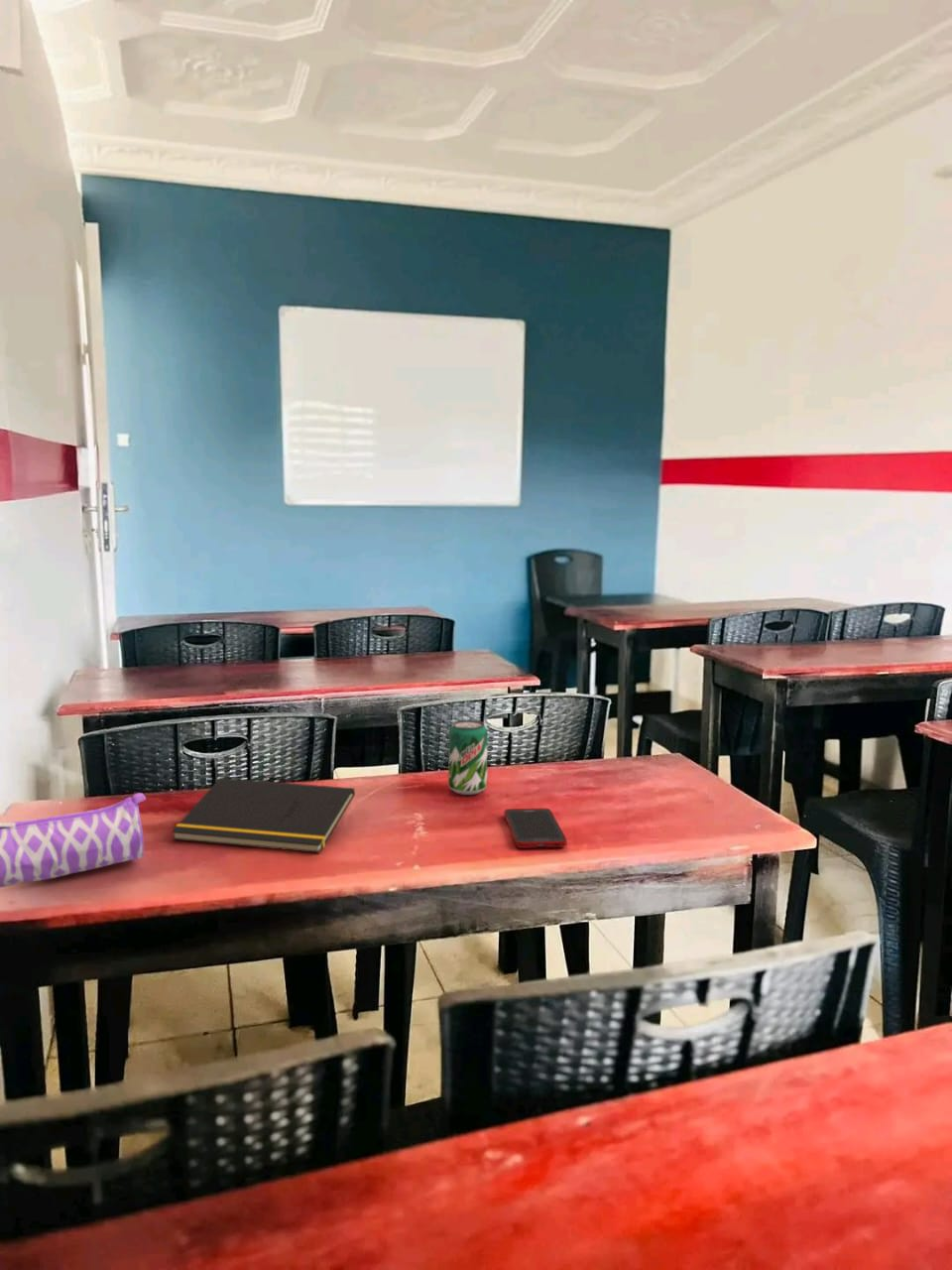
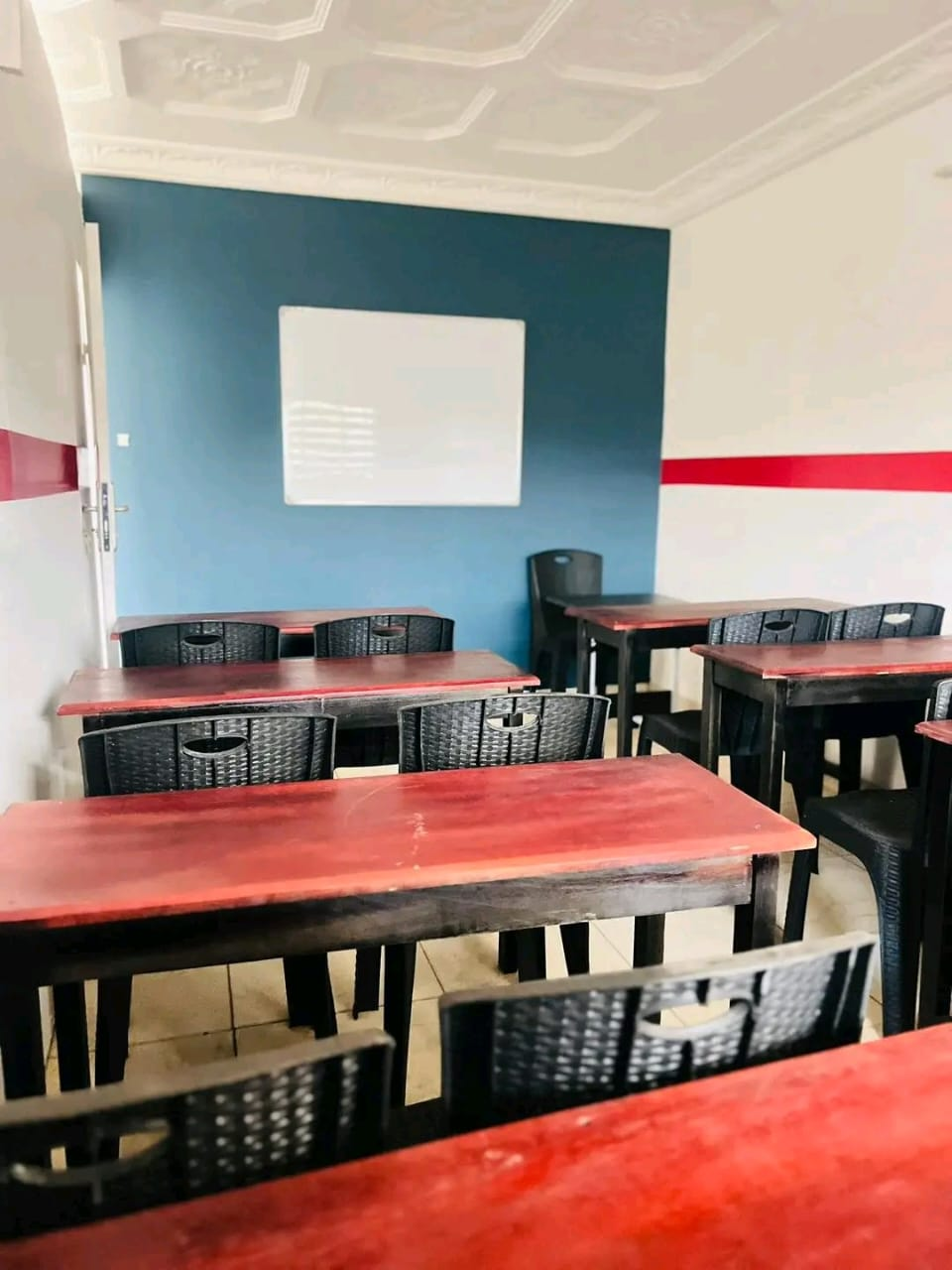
- pencil case (59, 839)
- notepad (267, 813)
- cell phone (534, 826)
- beverage can (468, 757)
